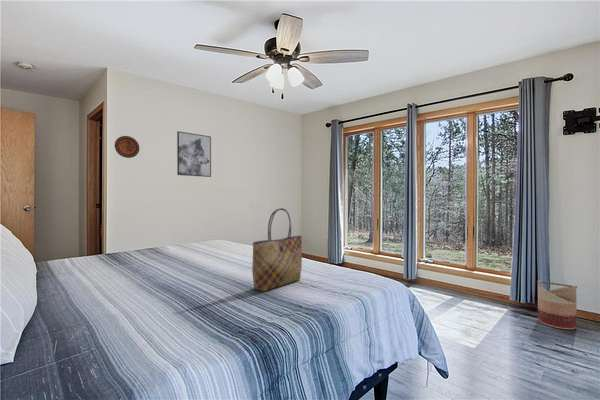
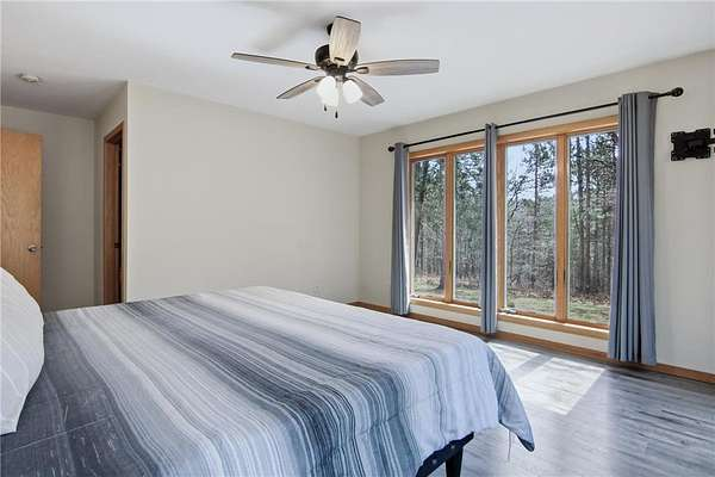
- decorative plate (127, 146)
- wall art (194, 155)
- basket (556, 303)
- tote bag (278, 246)
